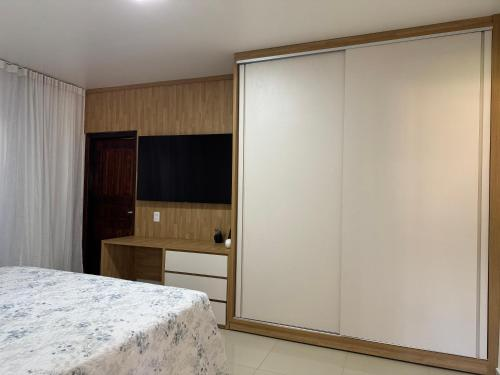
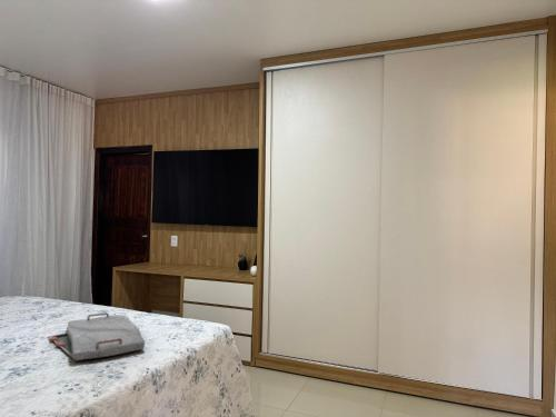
+ serving tray (95, 334)
